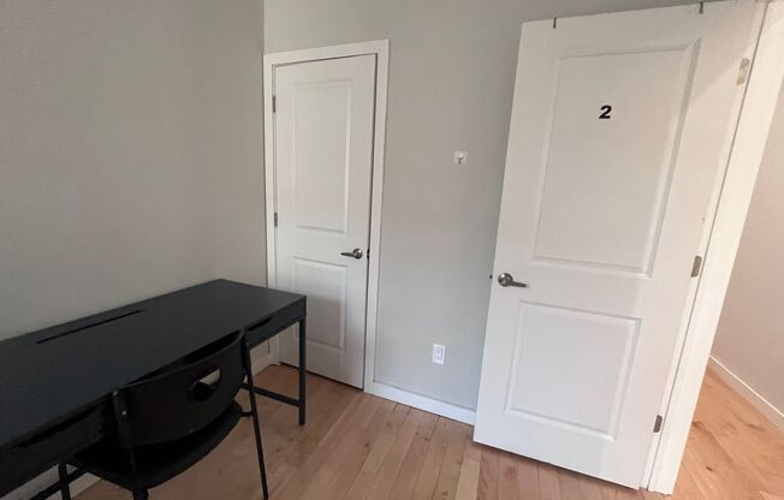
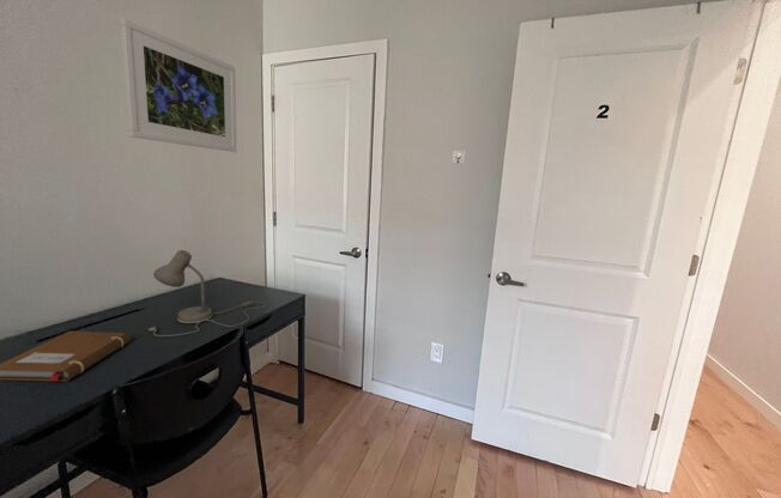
+ notebook (67, 354)
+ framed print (188, 97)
+ desk lamp (204, 284)
